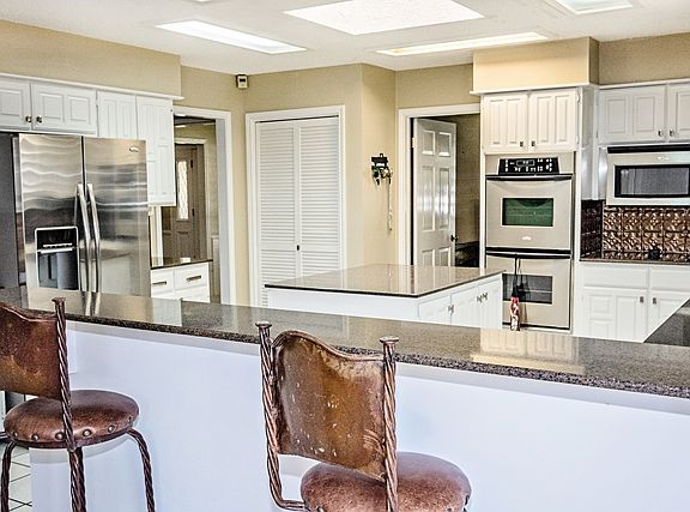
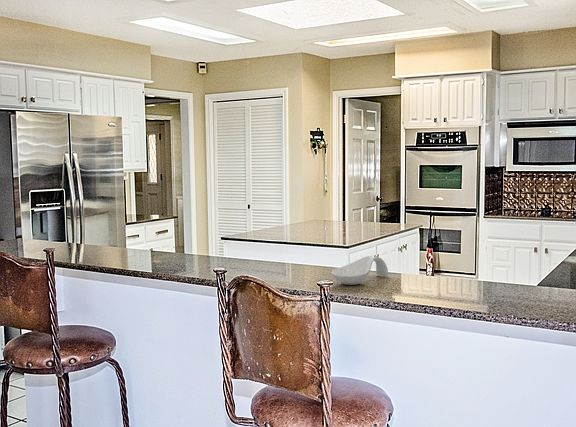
+ spoon rest (361, 269)
